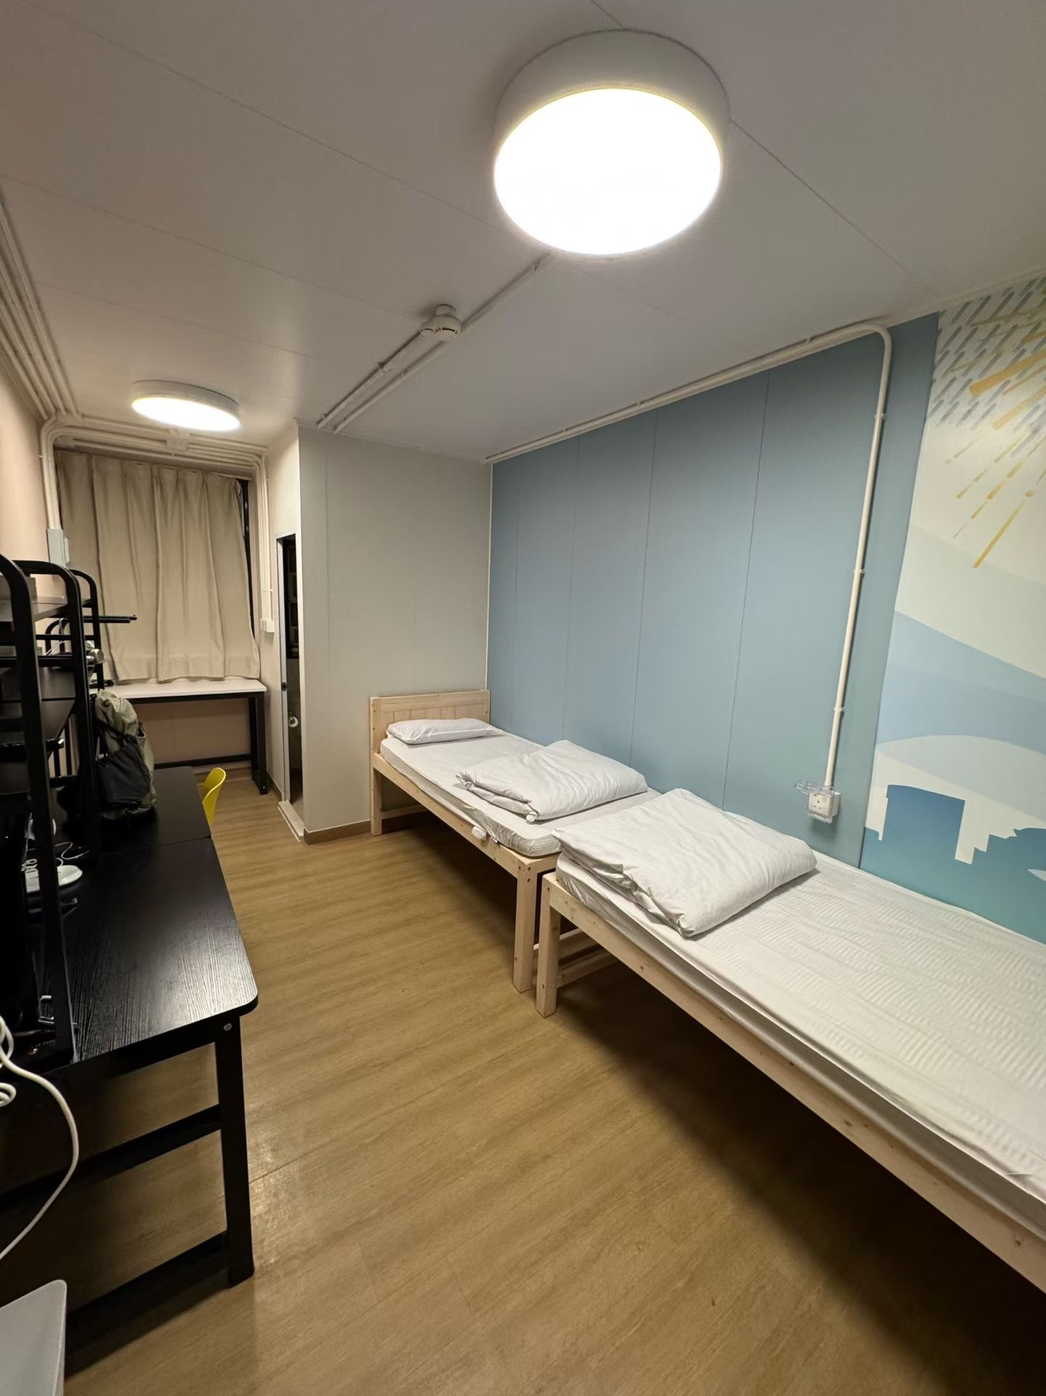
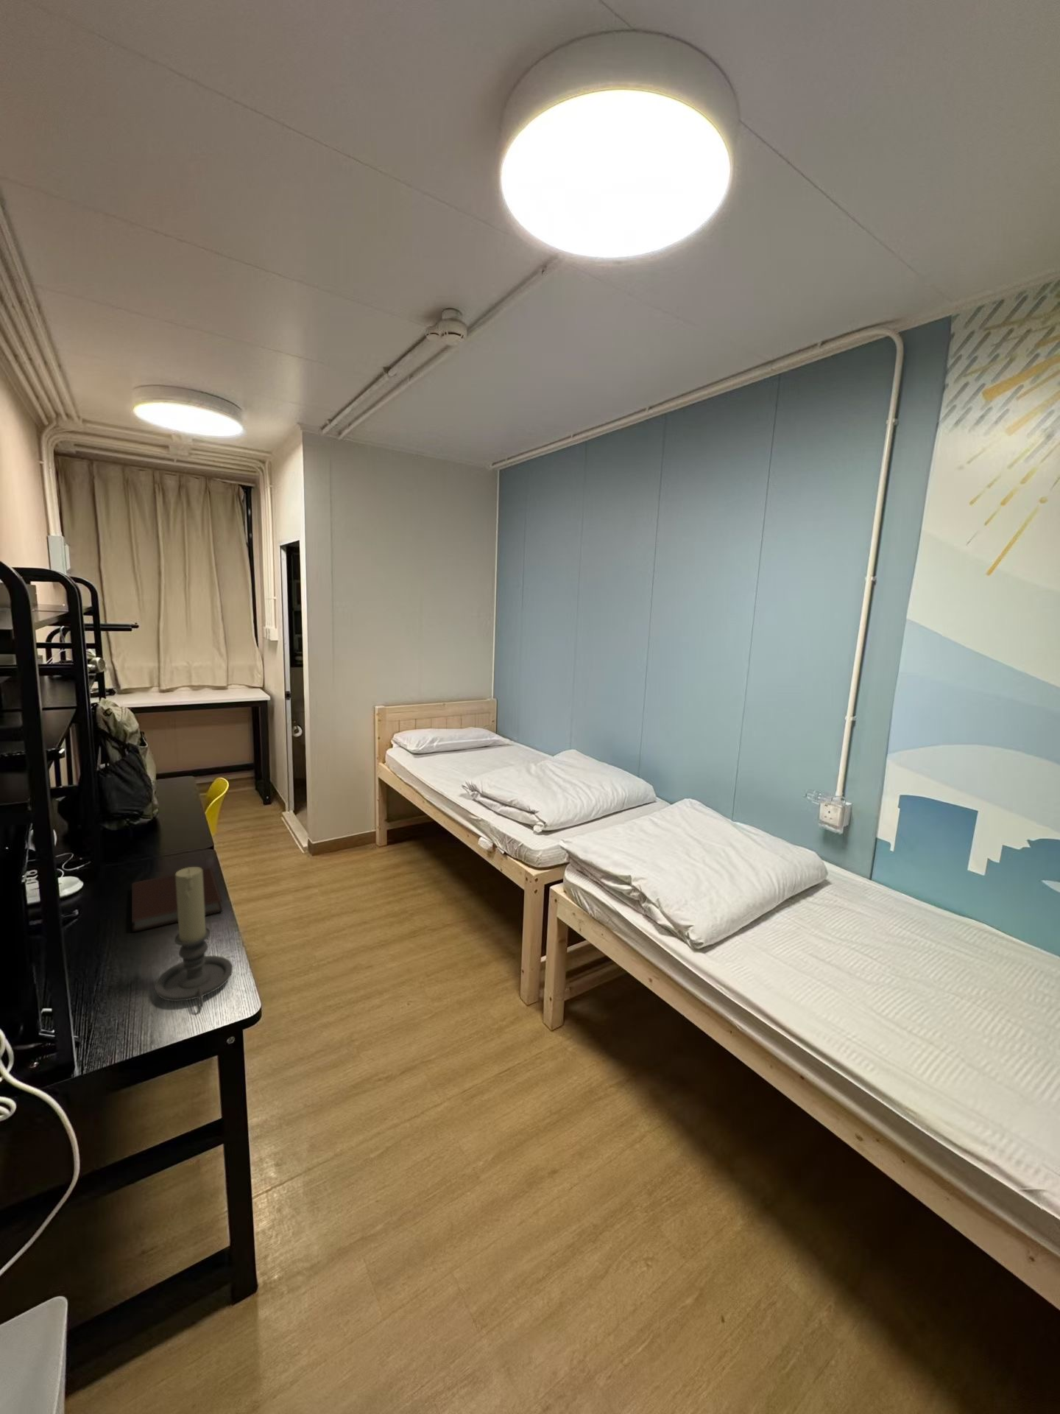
+ candle holder (193, 931)
+ notebook (176, 896)
